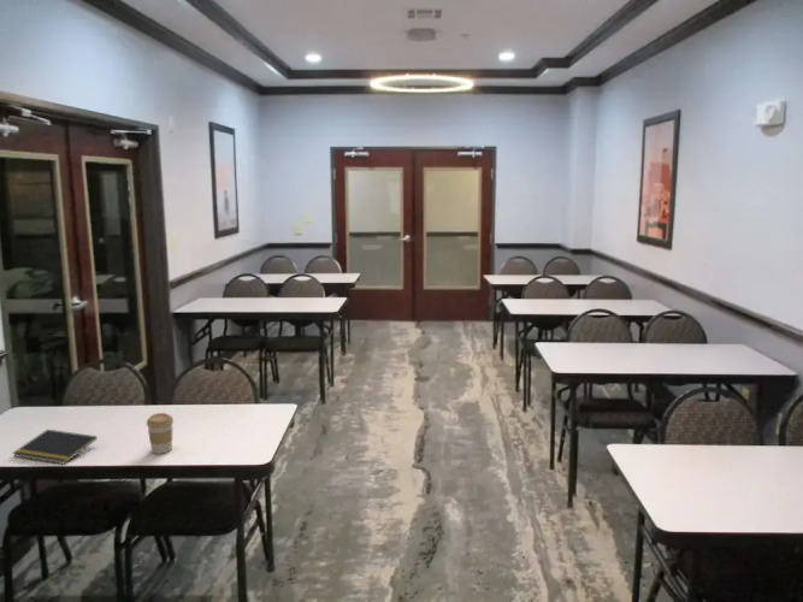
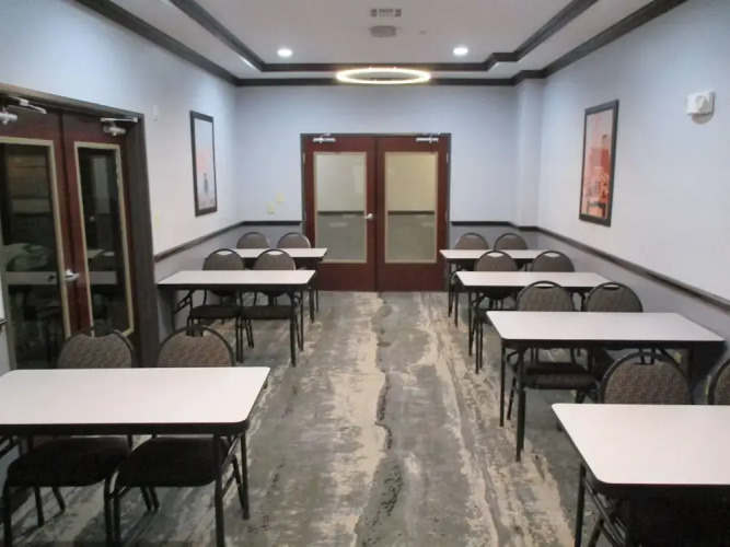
- coffee cup (160, 432)
- notepad (55, 445)
